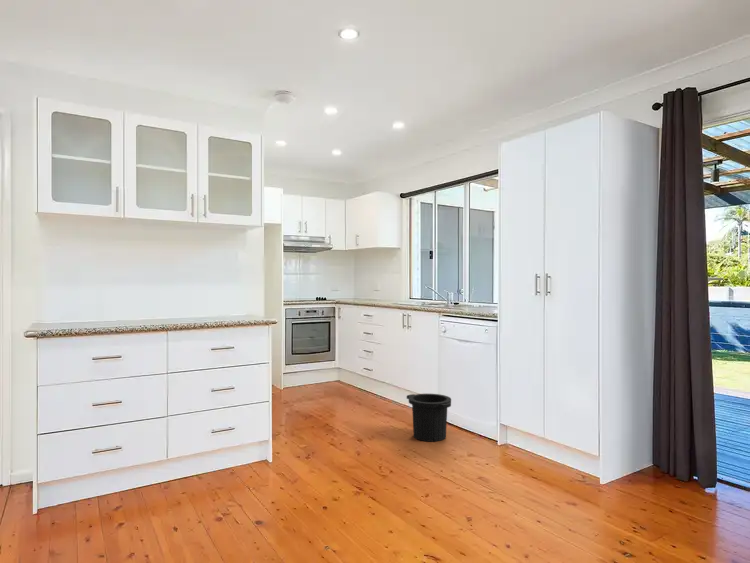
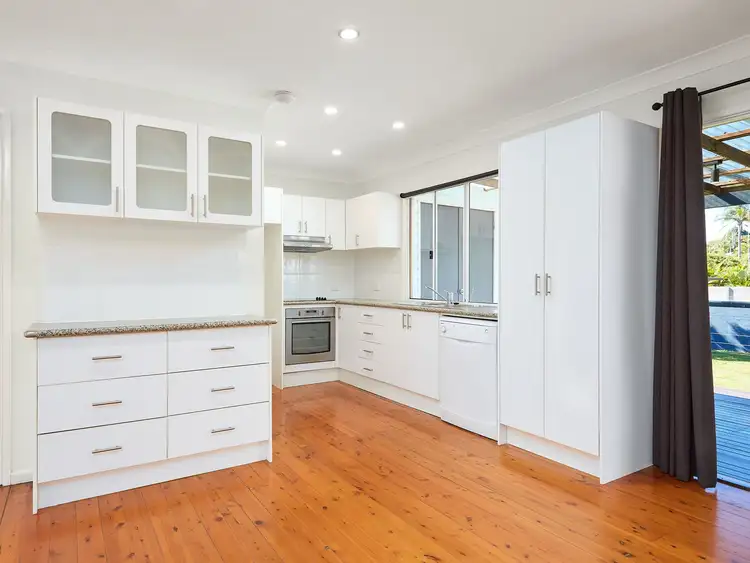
- trash can (429, 417)
